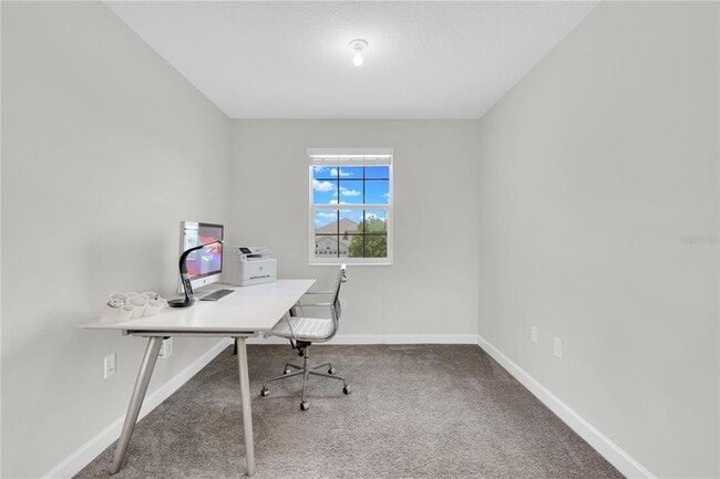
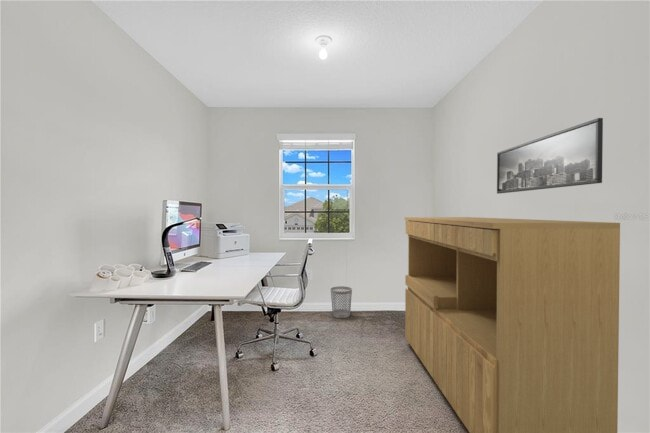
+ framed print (537, 164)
+ bookcase (475, 303)
+ wastebasket (341, 302)
